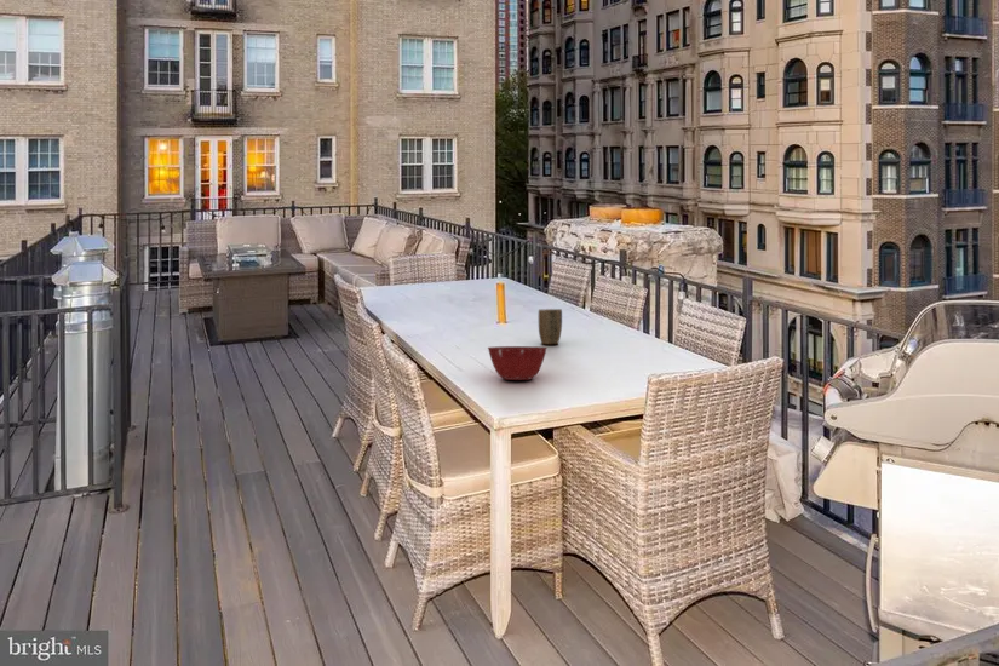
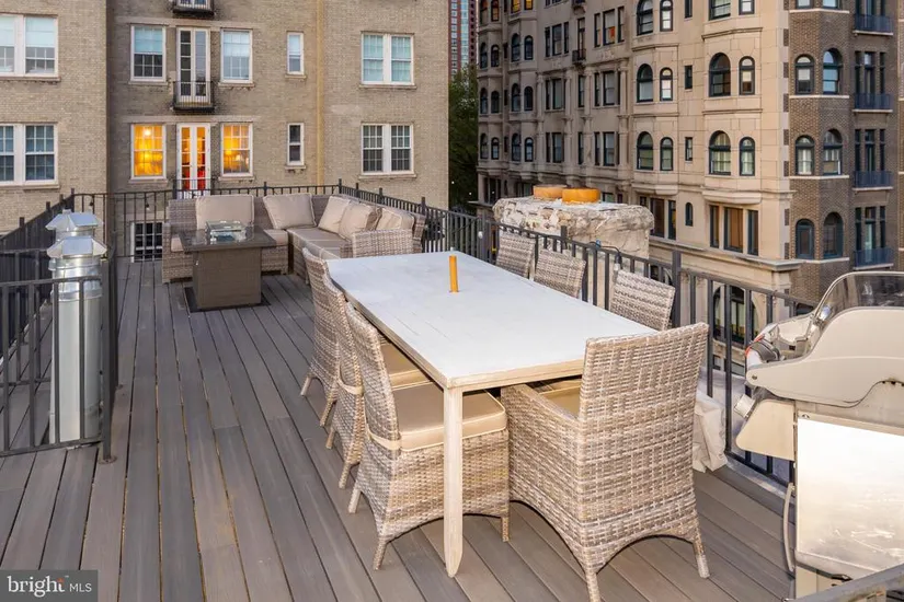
- plant pot (550, 326)
- mixing bowl (517, 362)
